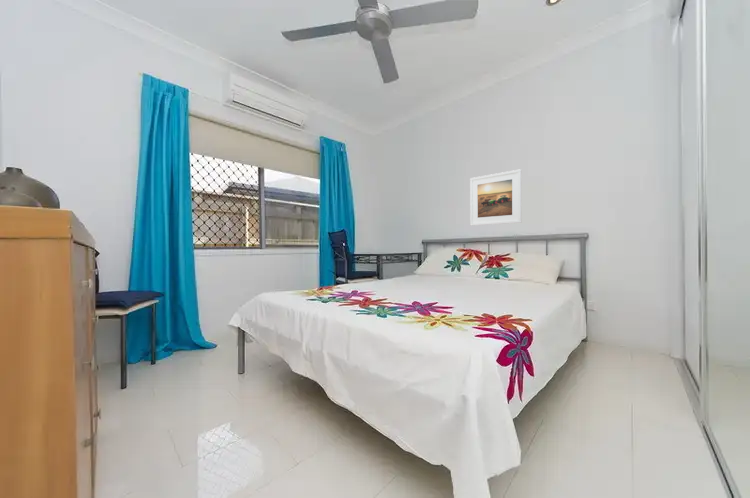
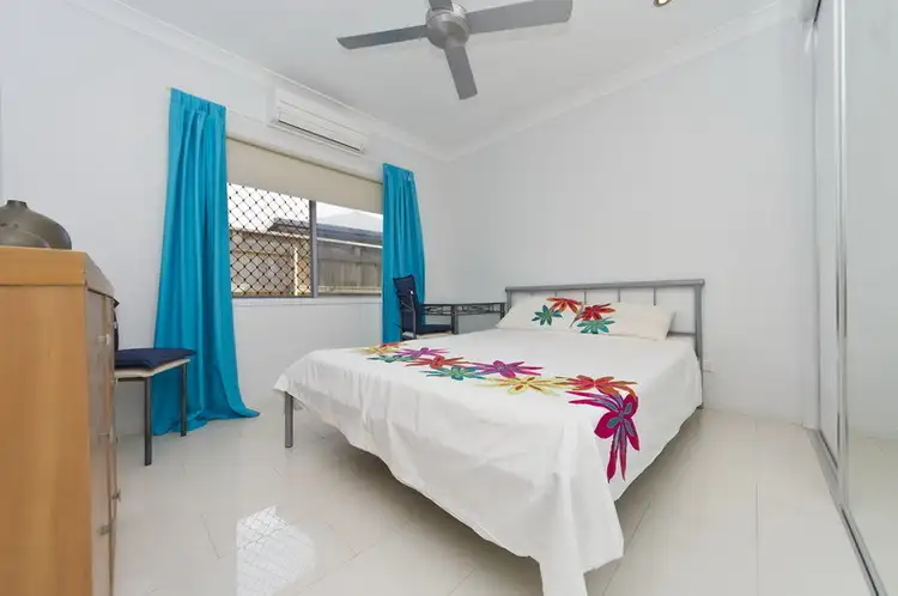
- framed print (494, 199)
